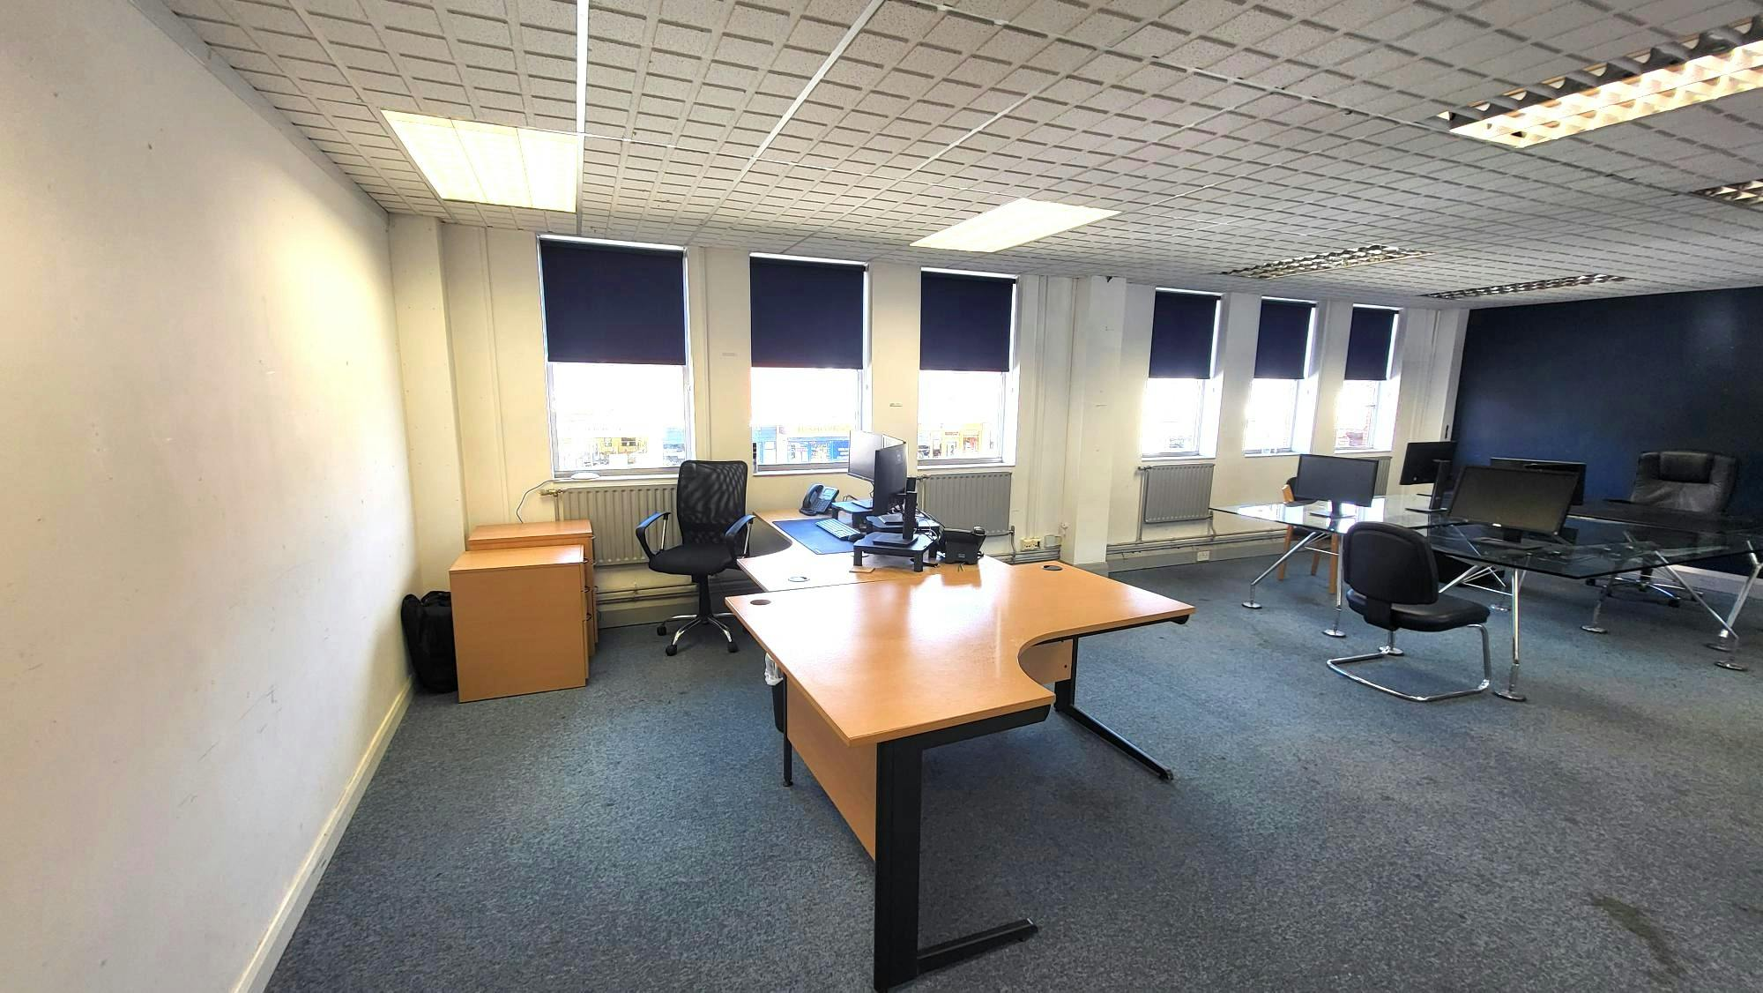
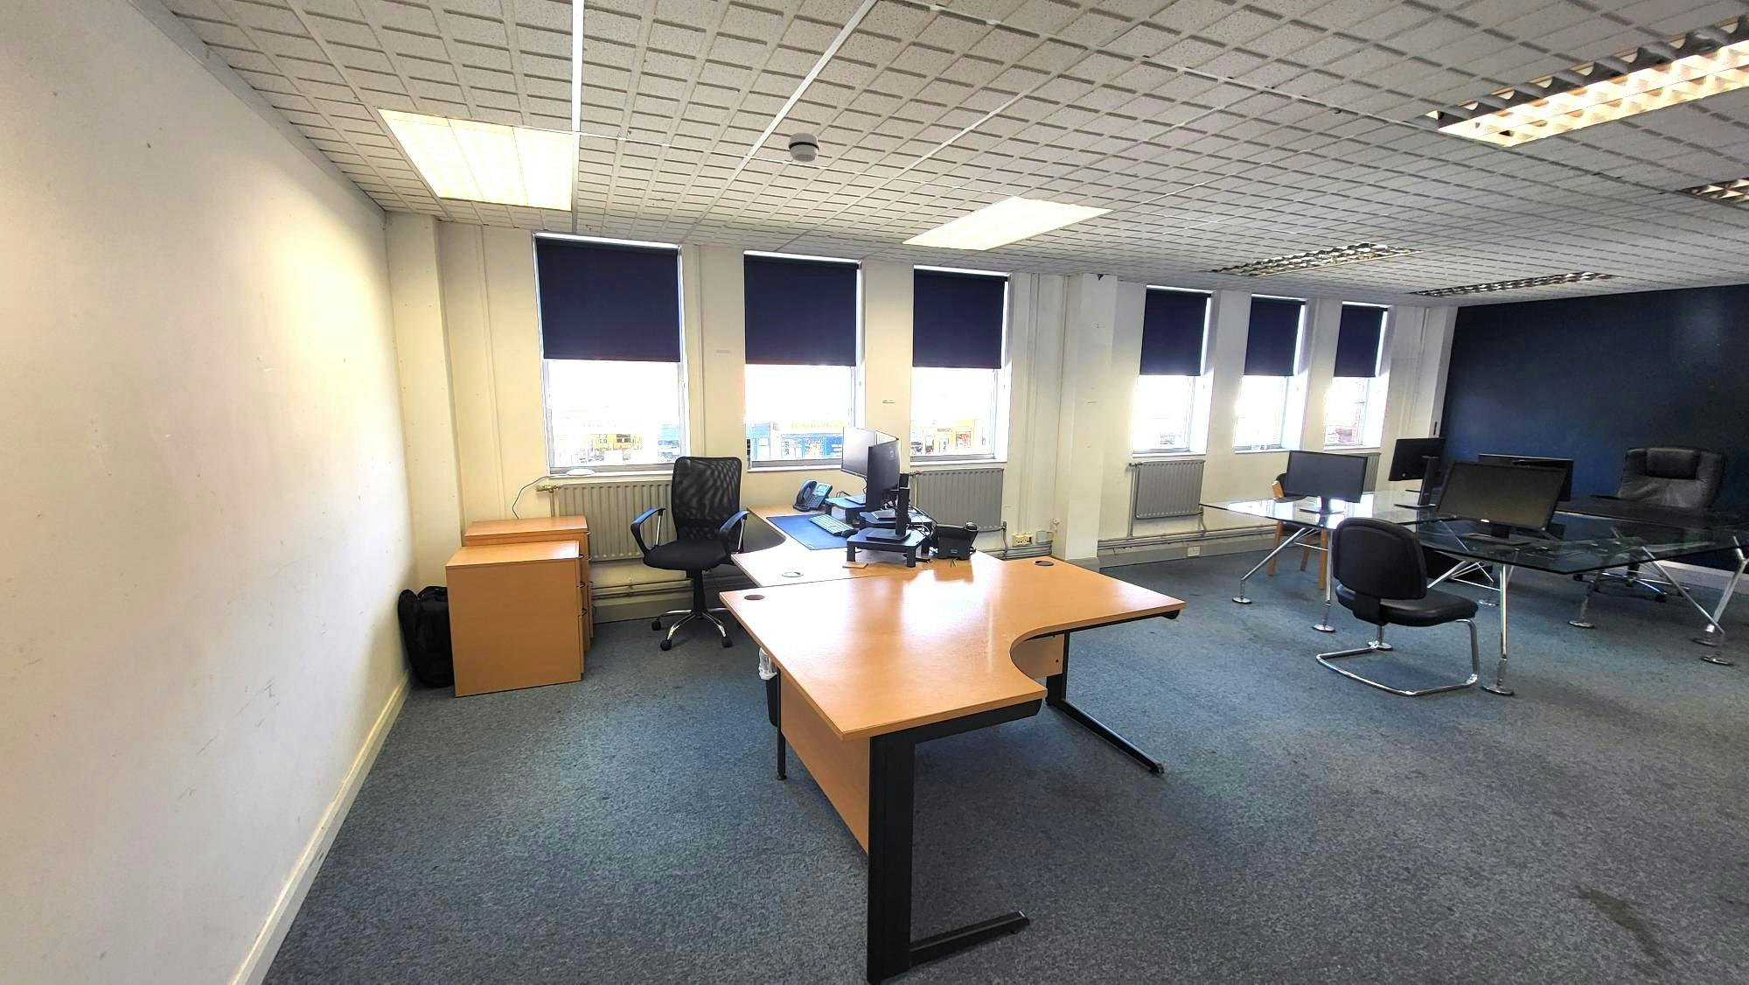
+ smoke detector (804, 148)
